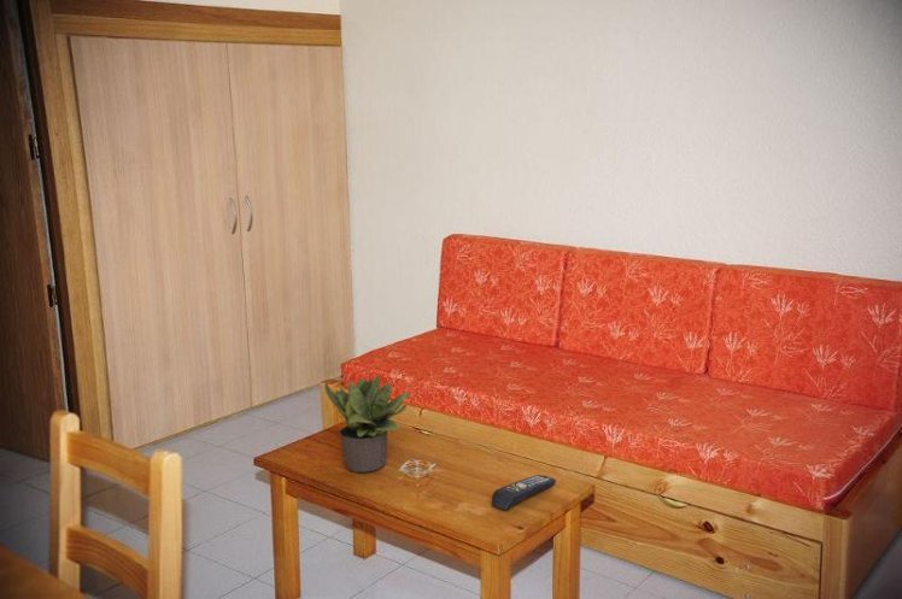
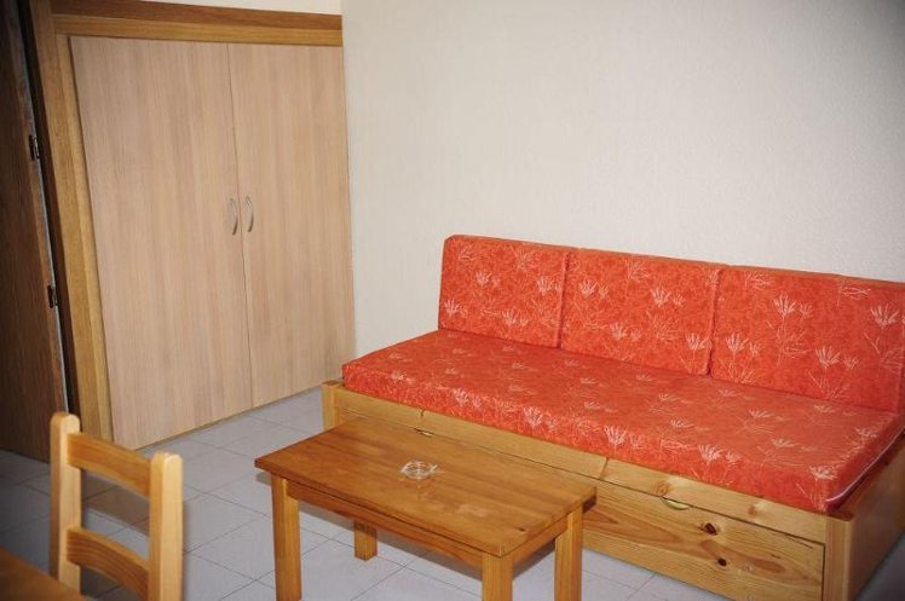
- remote control (523, 488)
- potted plant (367, 421)
